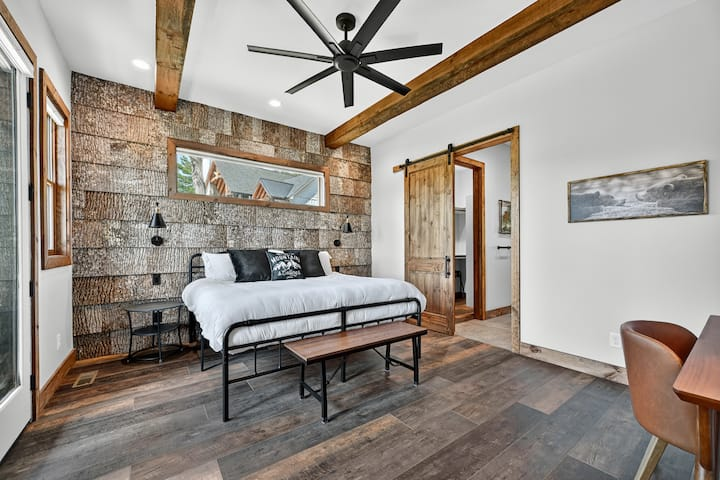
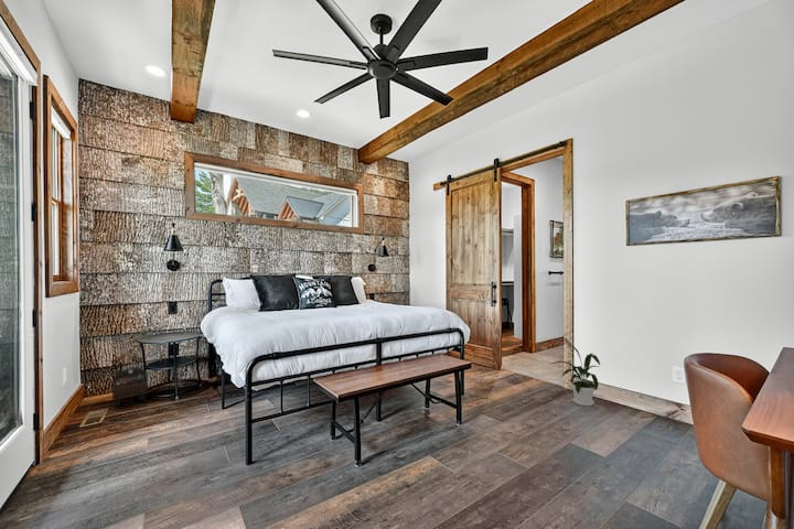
+ backpack (130, 387)
+ house plant (580, 374)
